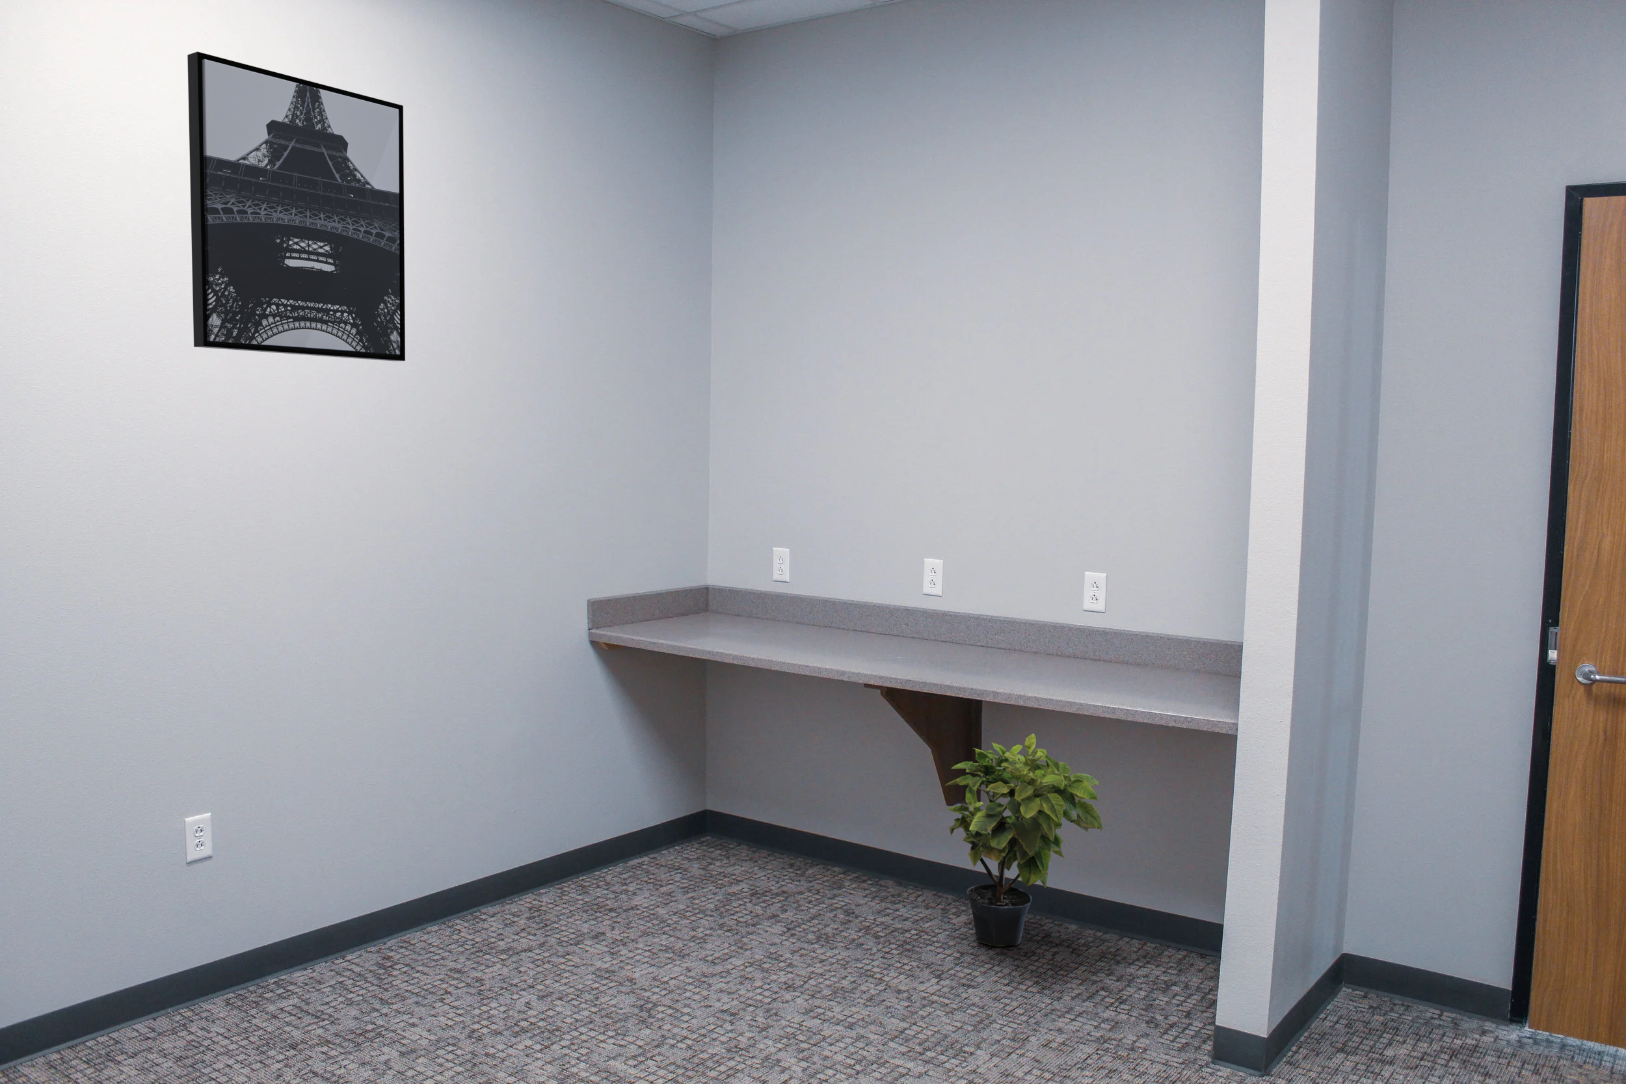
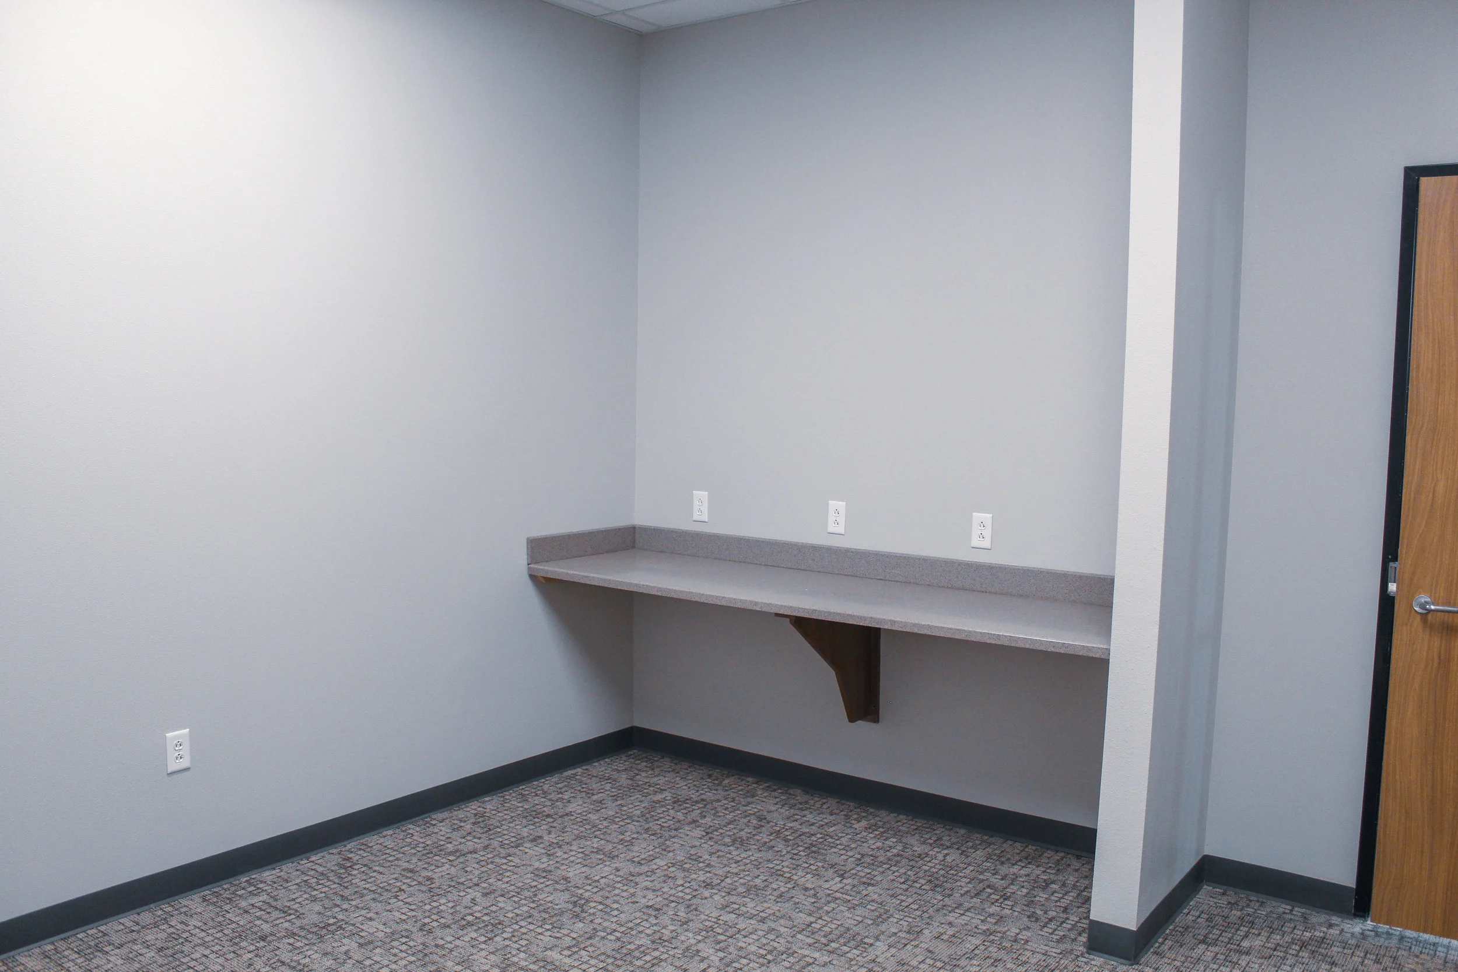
- potted plant (1014, 838)
- wall art (305, 219)
